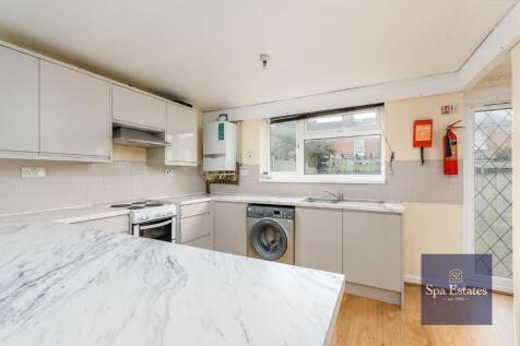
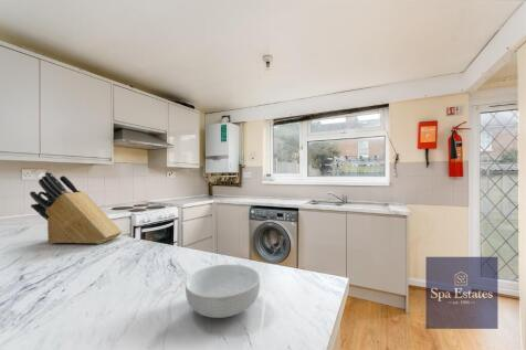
+ knife block (76, 205)
+ cereal bowl (223, 293)
